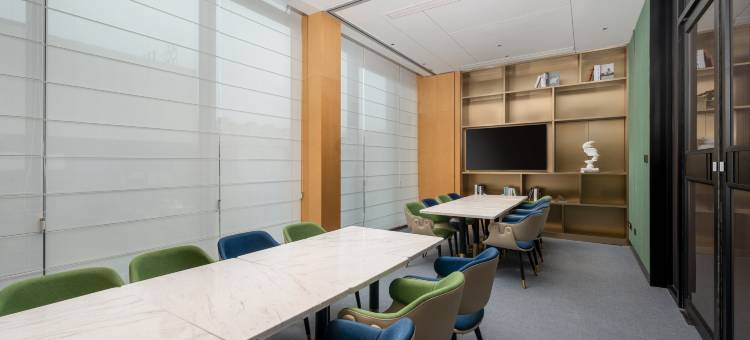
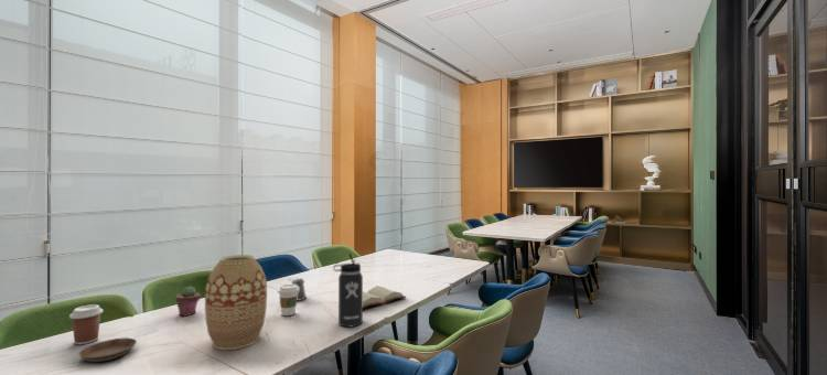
+ coffee cup (86, 324)
+ hardback book (374, 296)
+ thermos bottle (347, 288)
+ vase (236, 299)
+ coffee cup (288, 299)
+ saucer (108, 351)
+ pepper shaker (298, 286)
+ potted succulent (187, 300)
